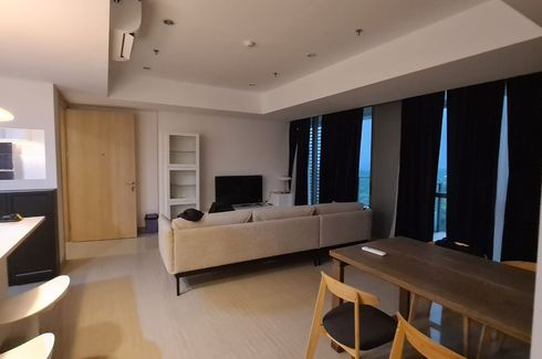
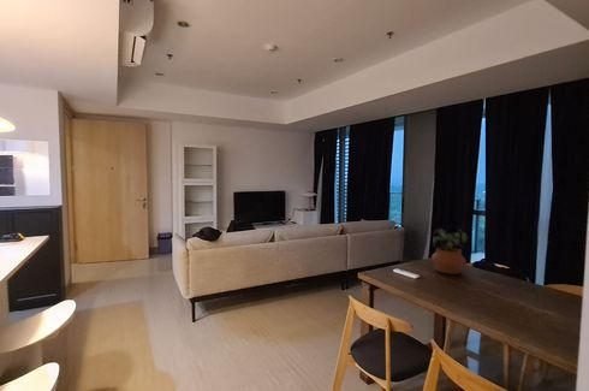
+ potted plant (446, 248)
